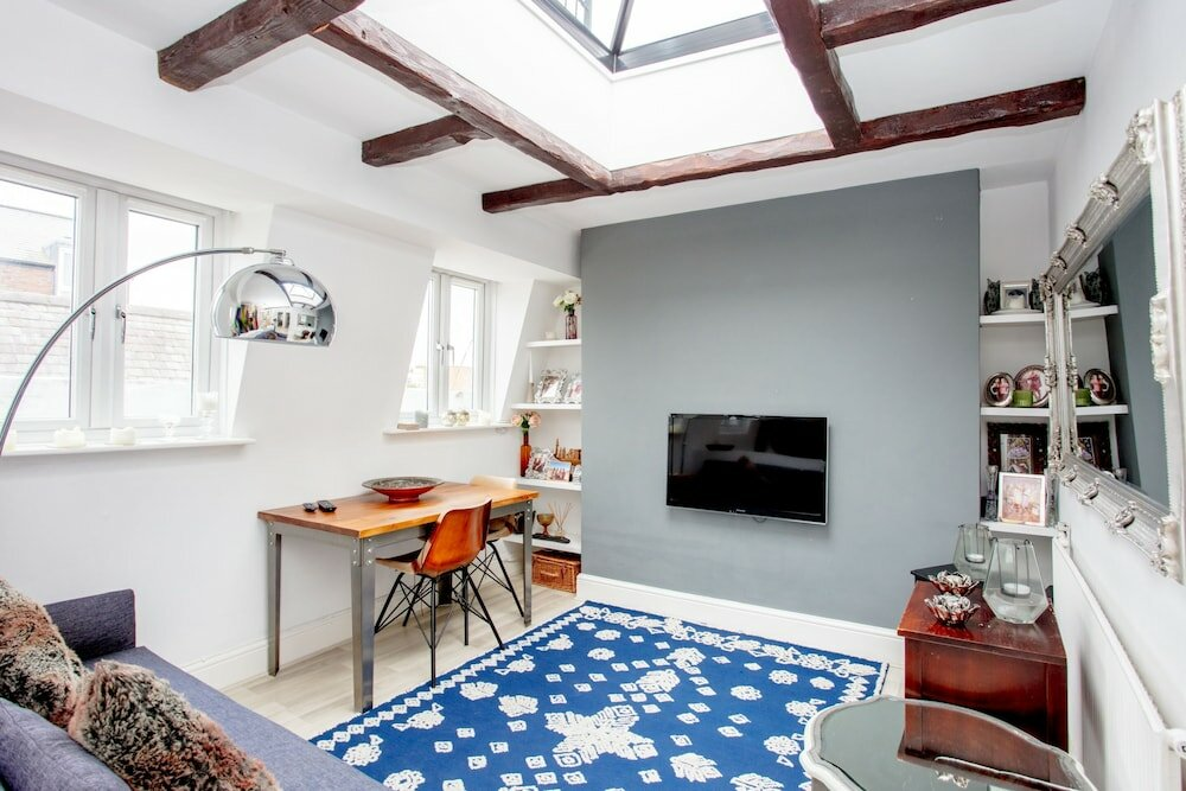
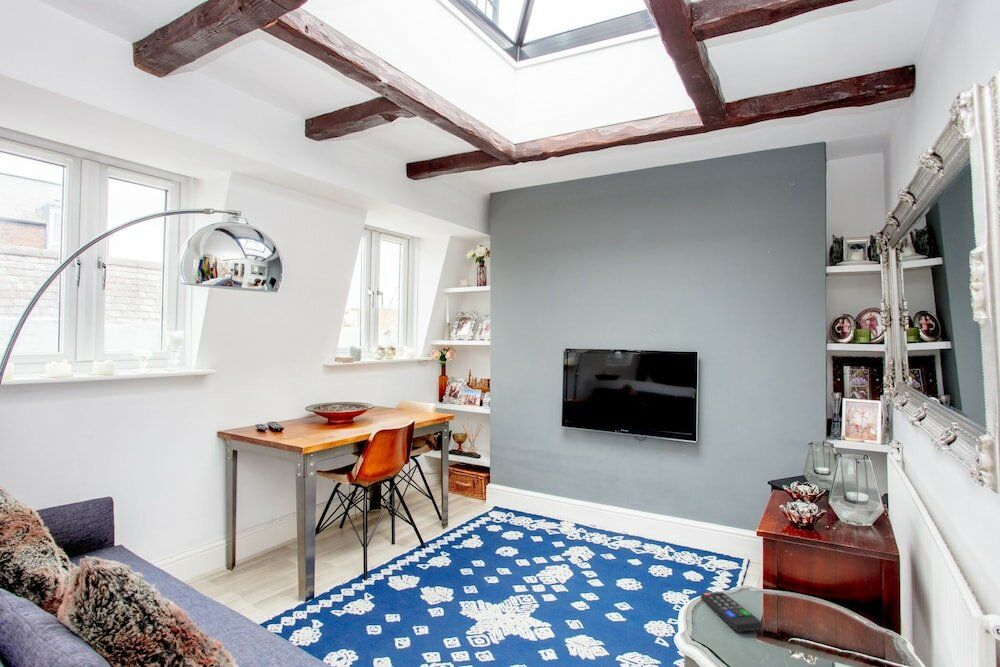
+ remote control (729, 610)
